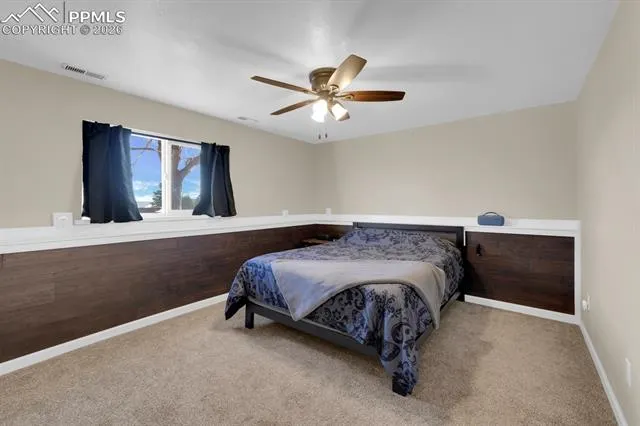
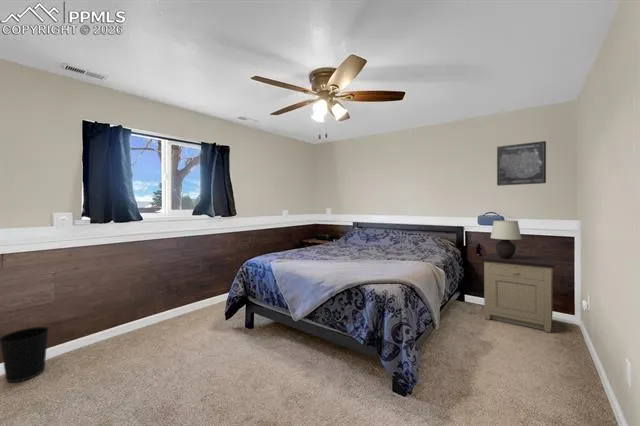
+ nightstand (518, 288)
+ wall art (520, 164)
+ table lamp (505, 239)
+ wastebasket (25, 354)
